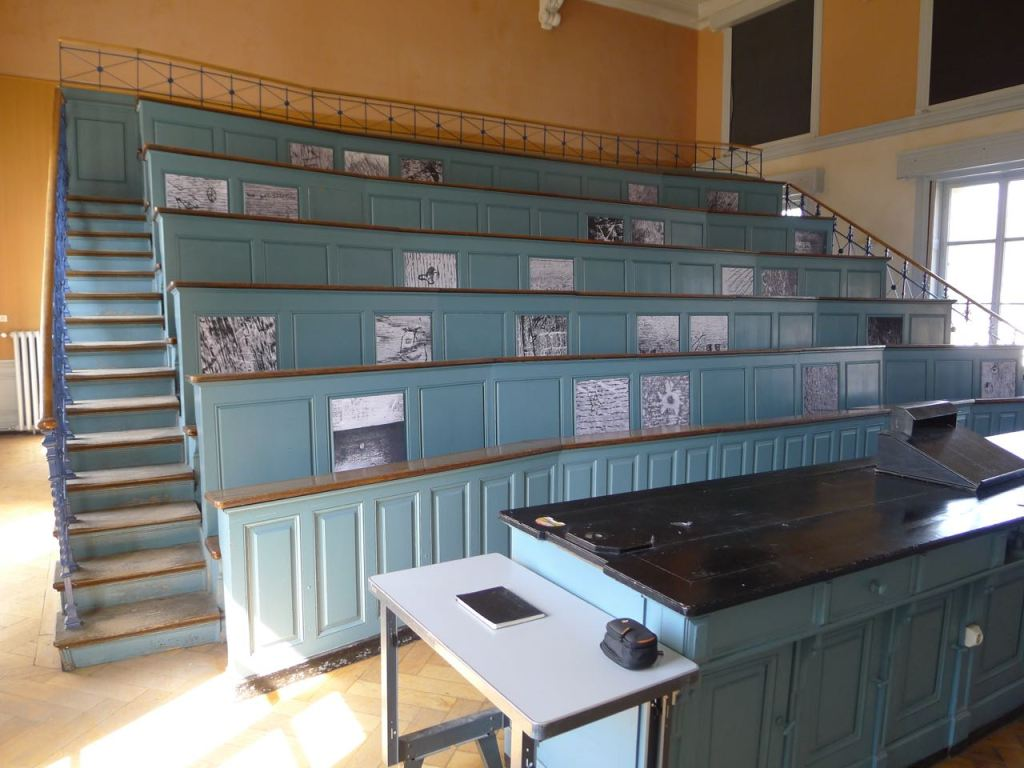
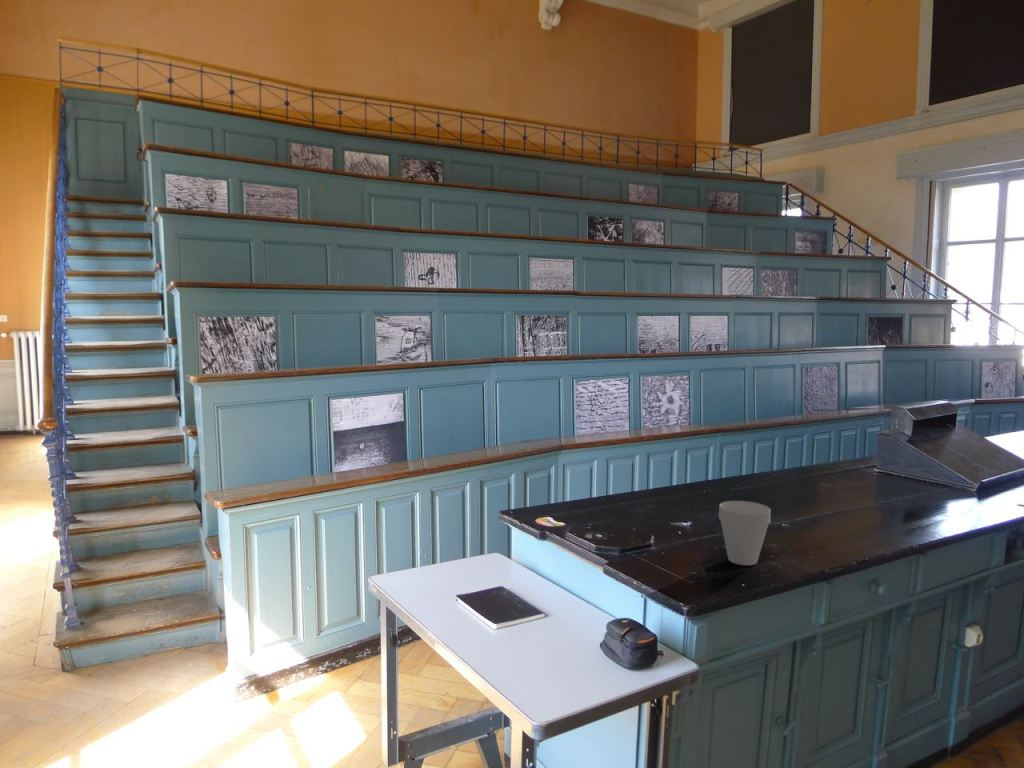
+ cup (743, 533)
